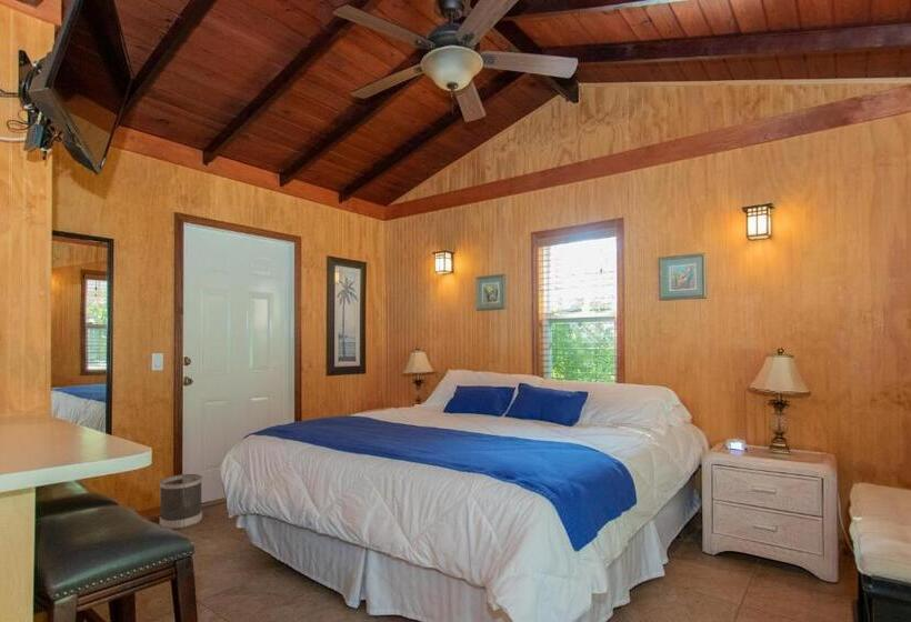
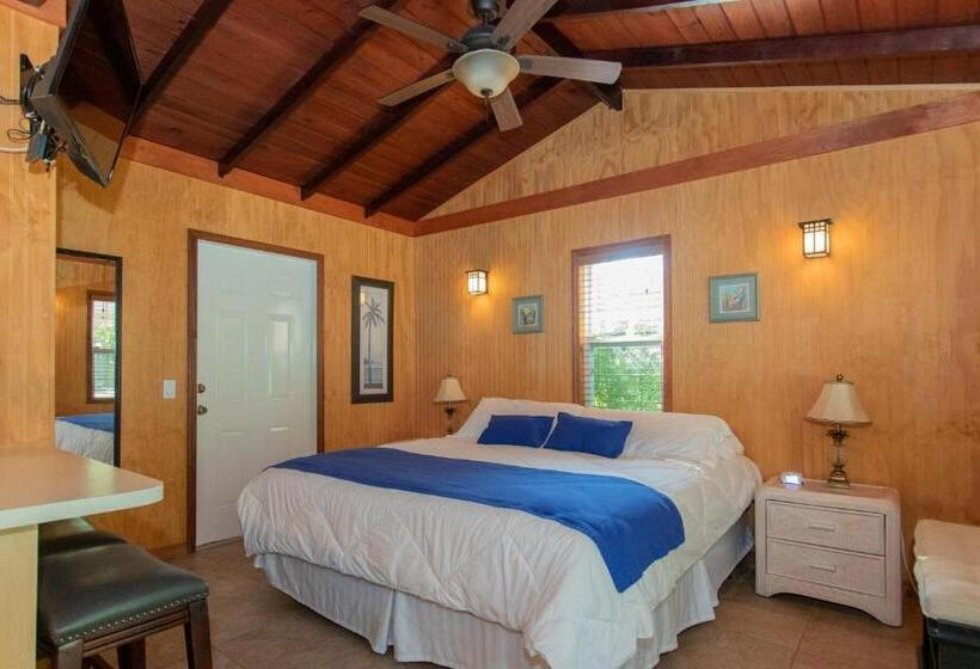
- wastebasket (181, 500)
